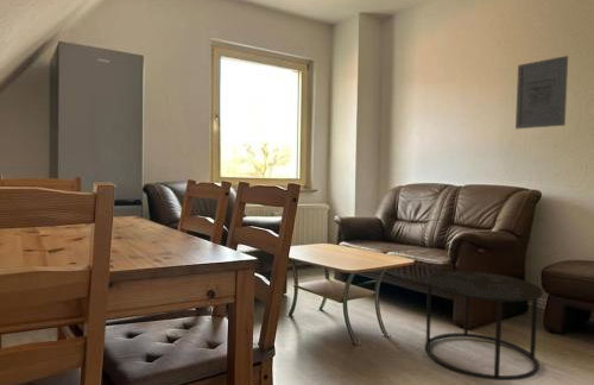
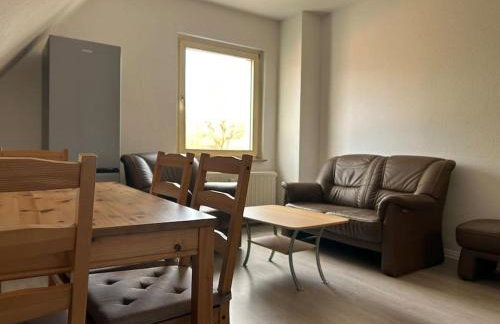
- side table (467, 320)
- wall art (541, 94)
